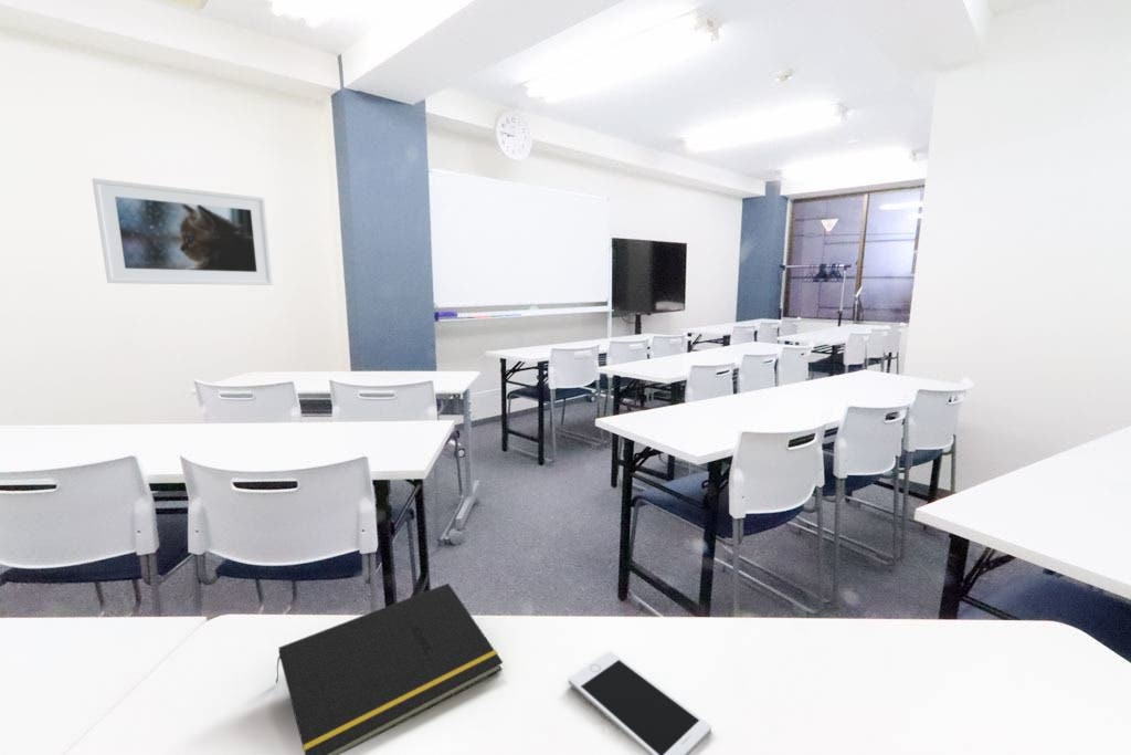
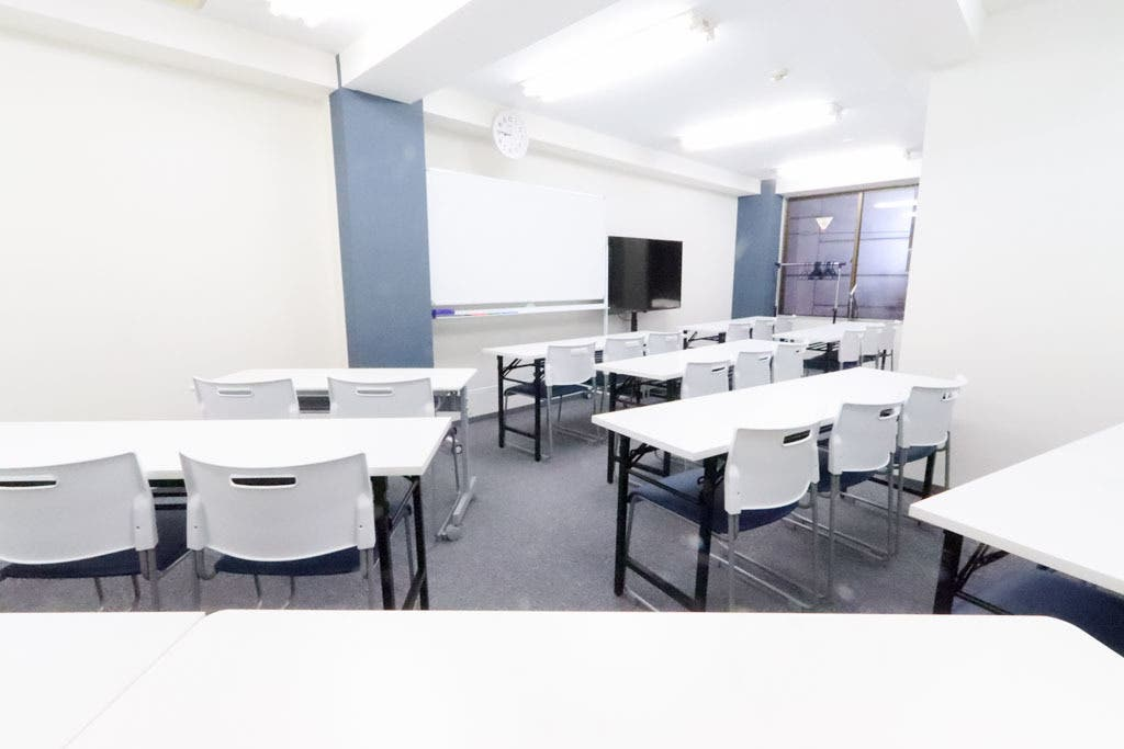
- notepad (392, 658)
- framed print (191, 237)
- cell phone (635, 703)
